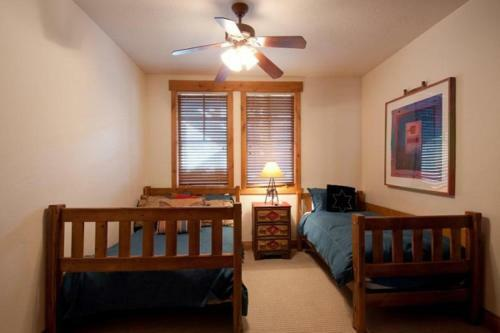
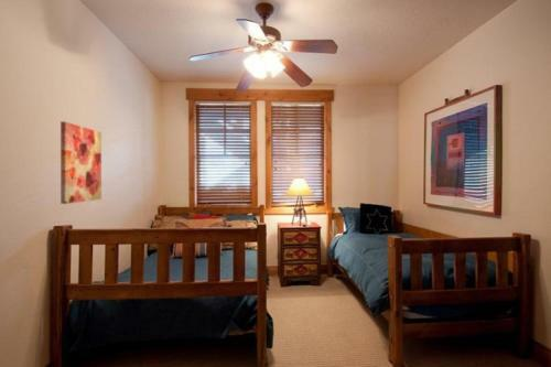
+ wall art (83, 164)
